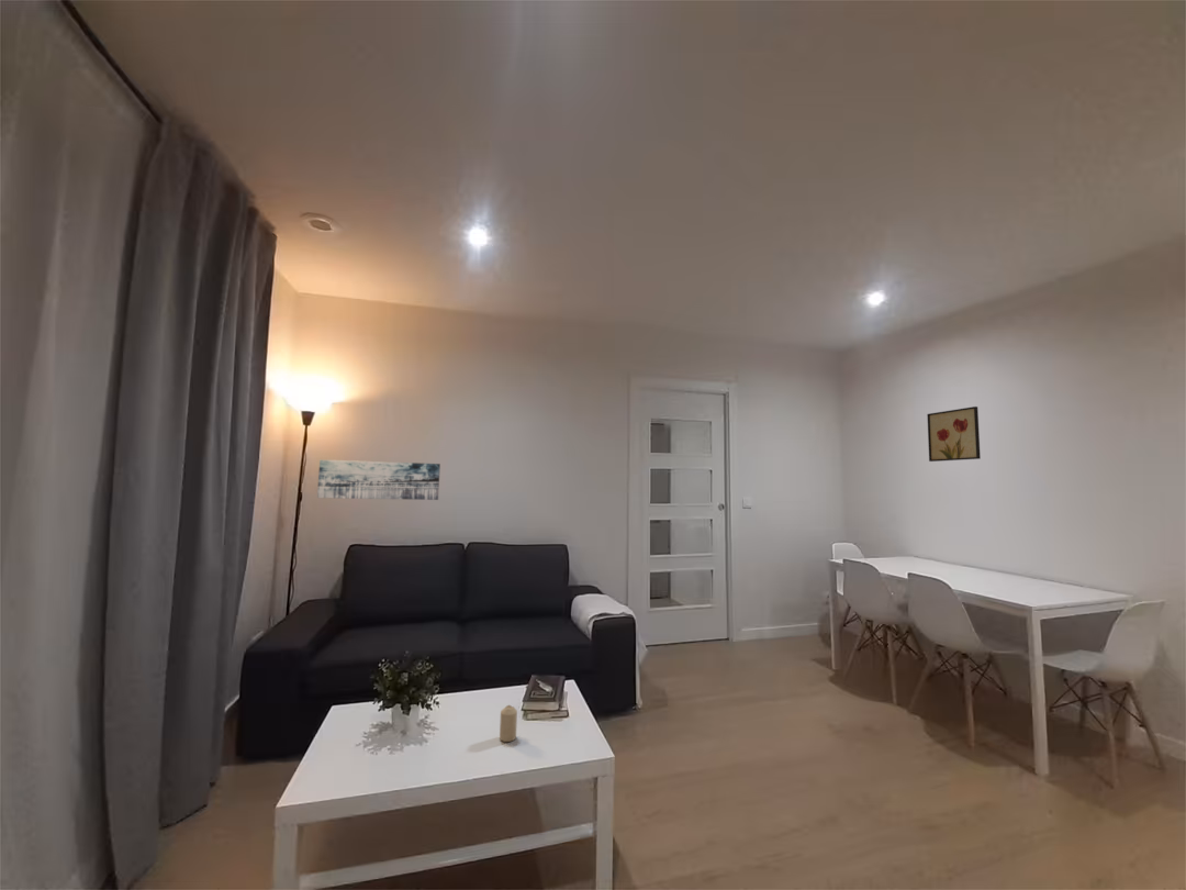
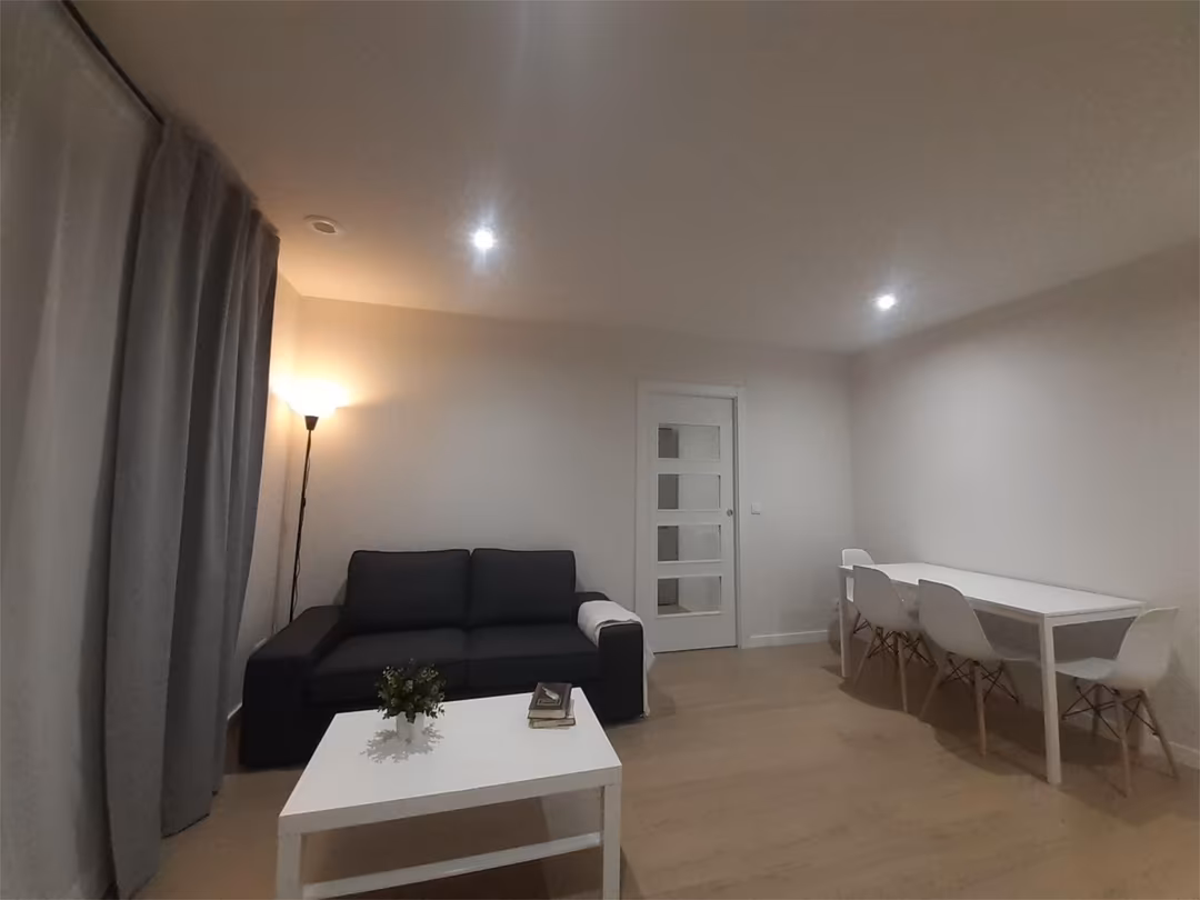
- candle (508, 722)
- wall art (380, 480)
- wall art (953, 435)
